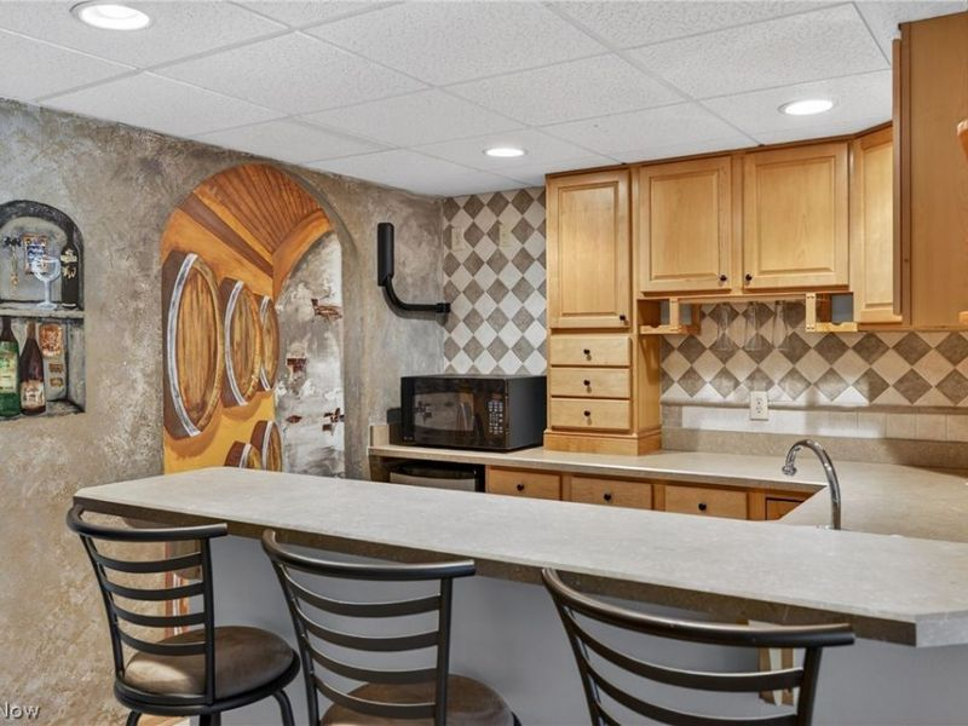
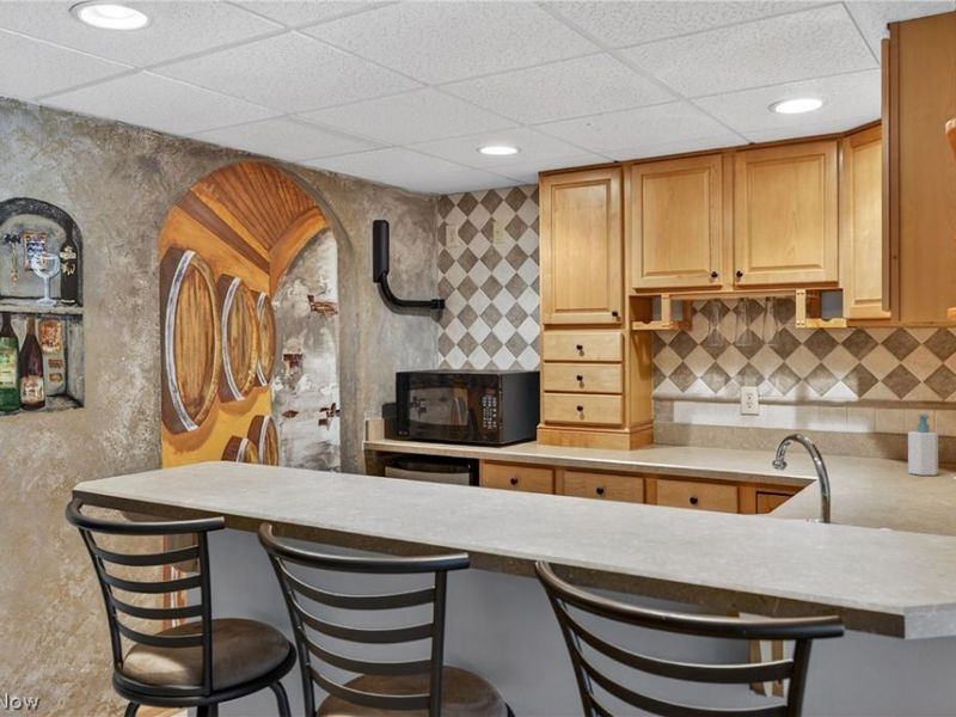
+ soap bottle (923, 443)
